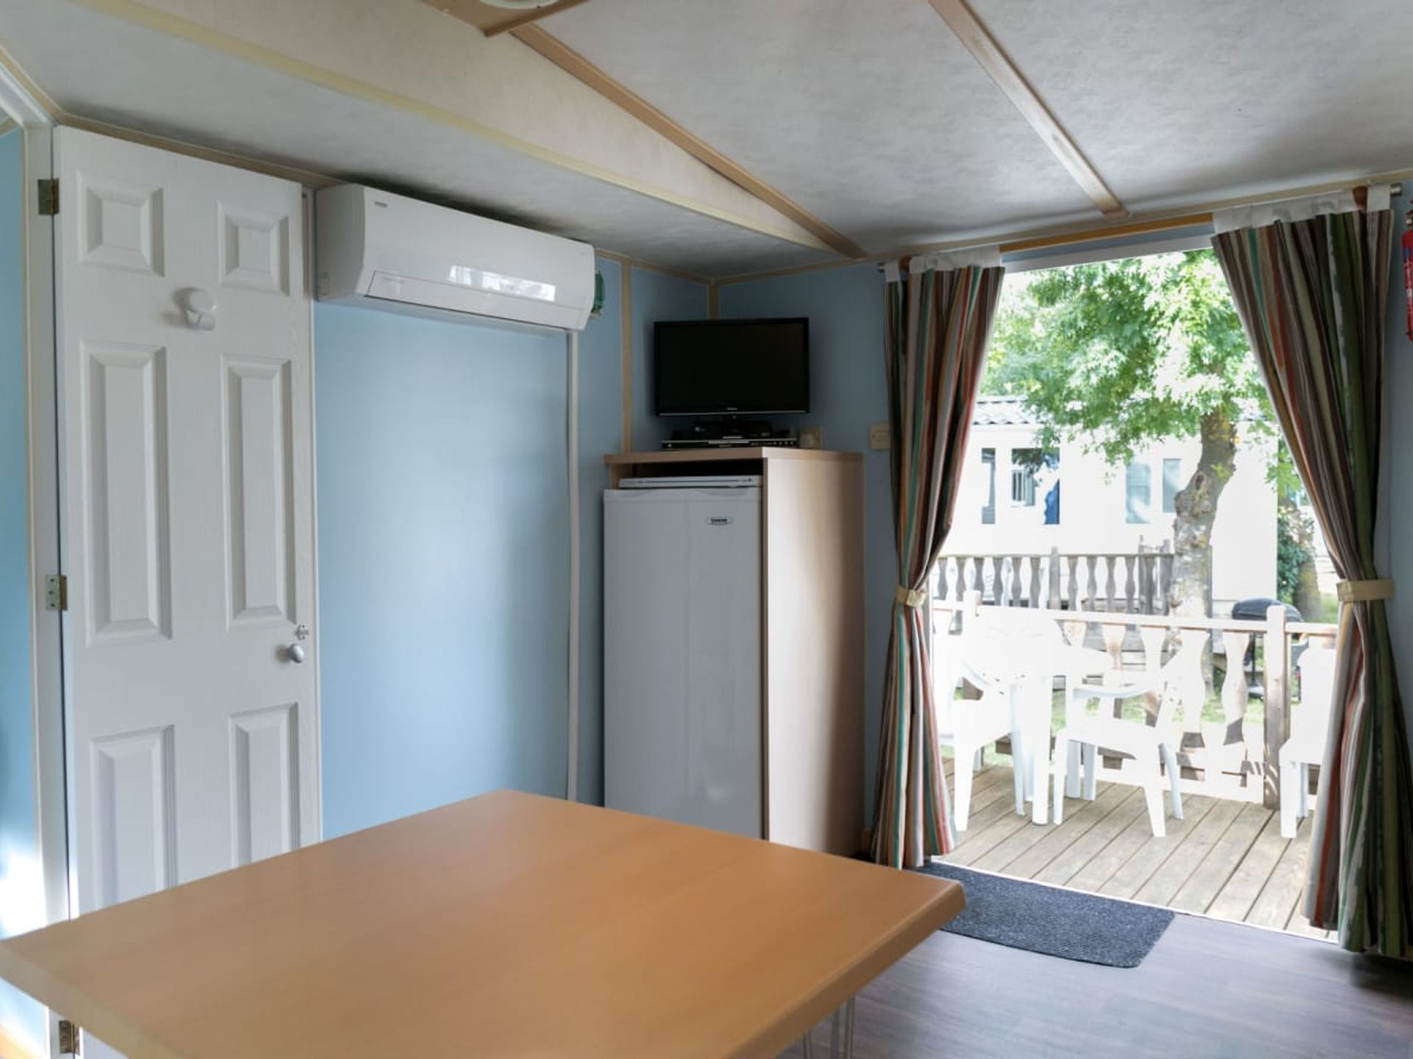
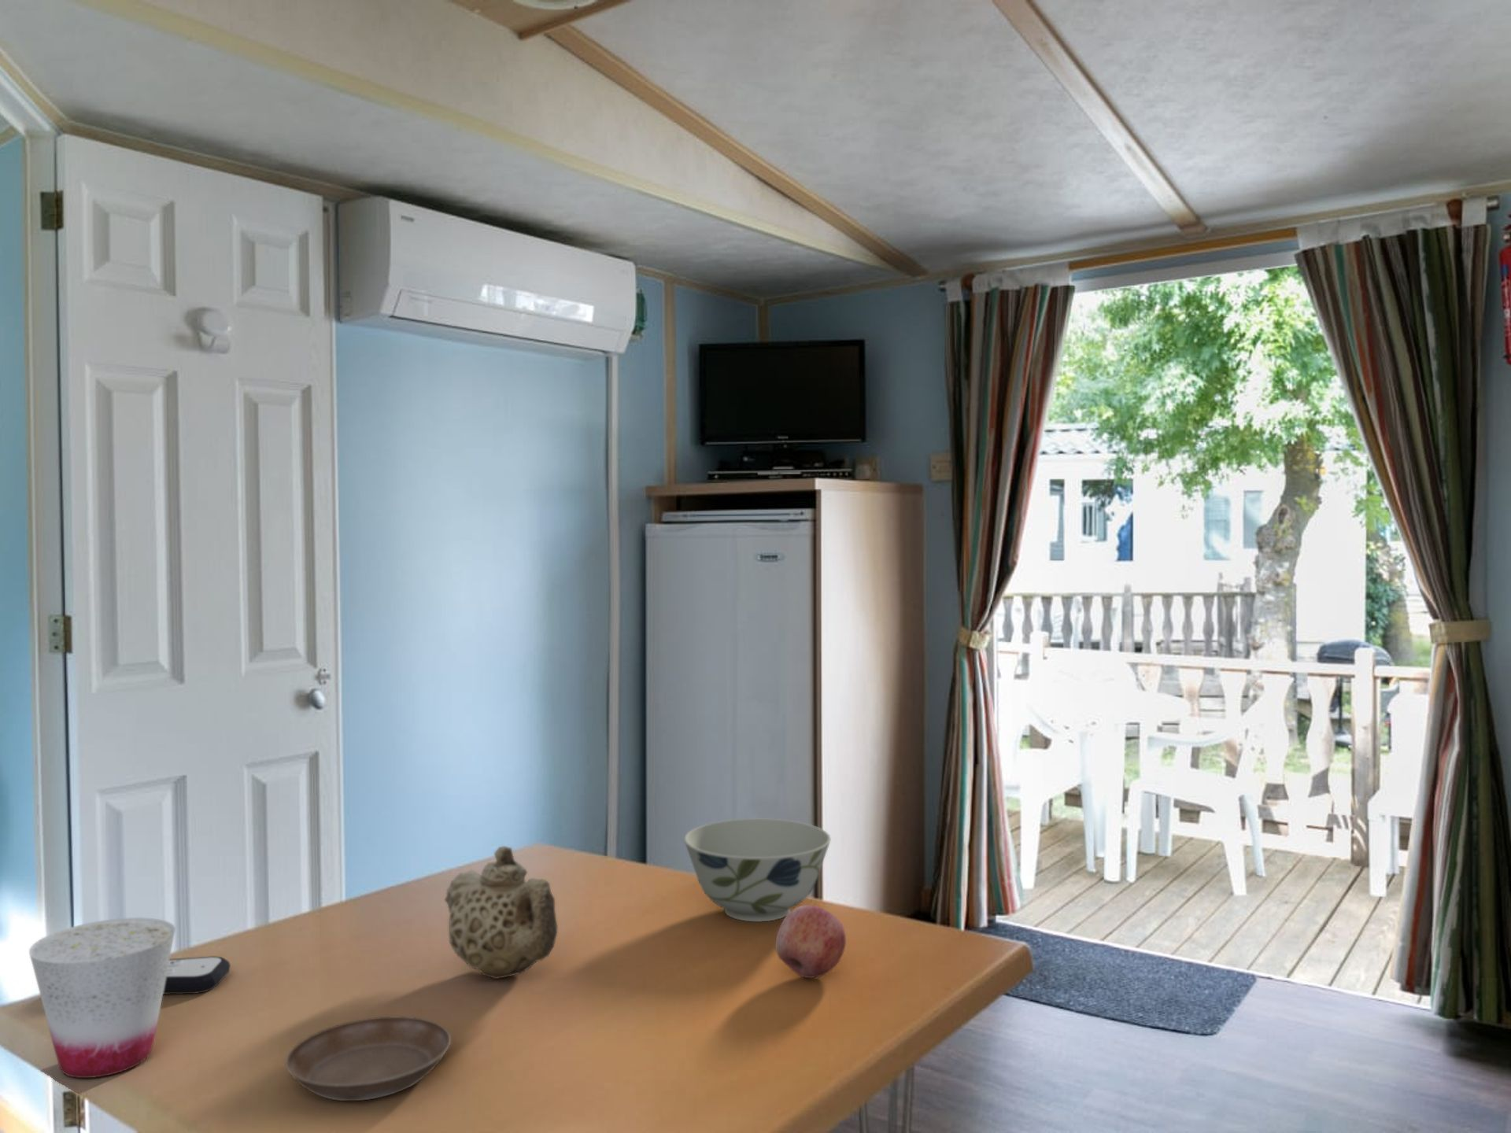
+ cup (105, 1000)
+ teapot (503, 910)
+ remote control (165, 979)
+ saucer (370, 1060)
+ fruit (810, 940)
+ bowl (757, 874)
